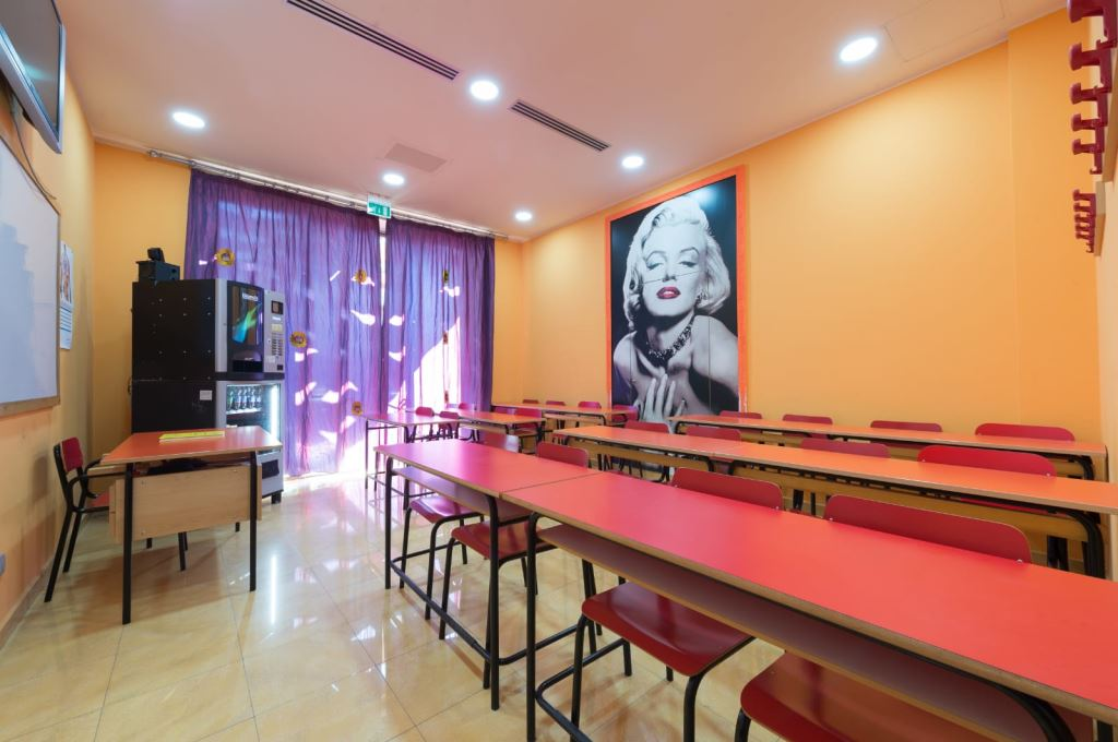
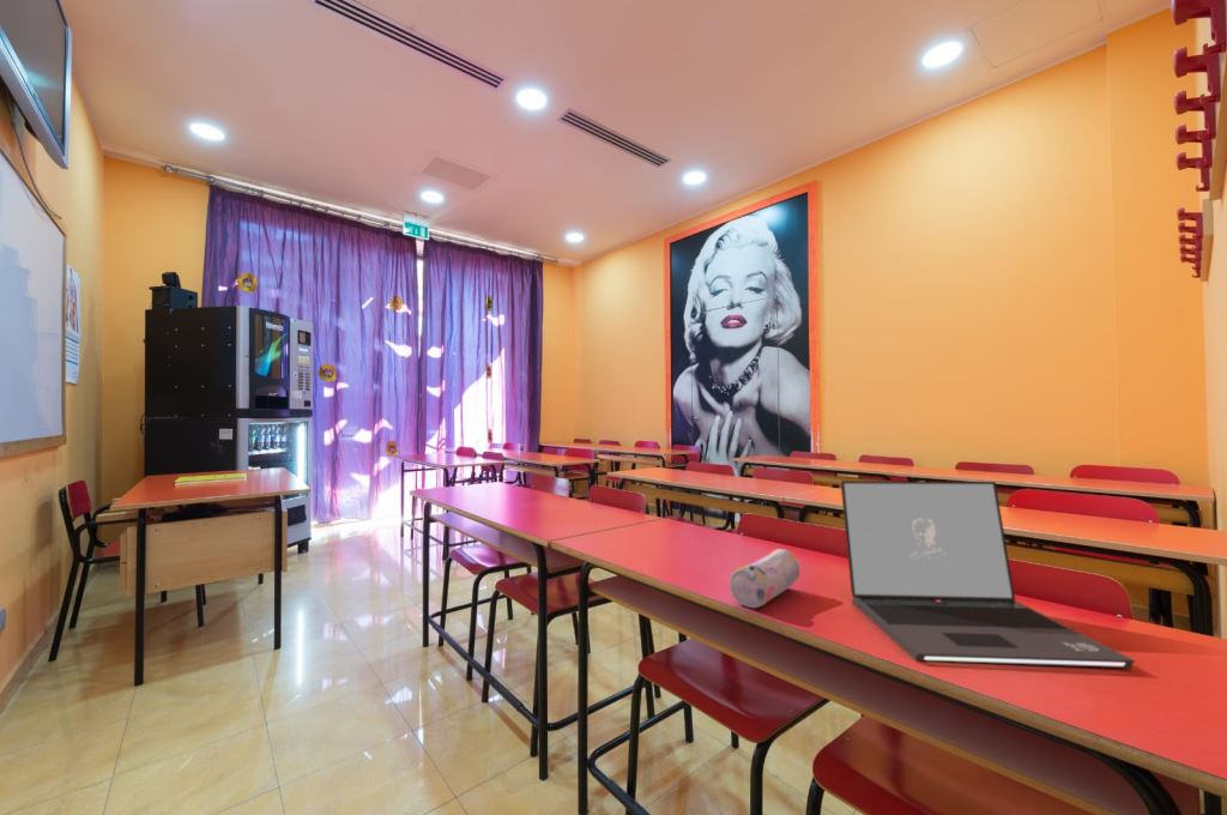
+ pencil case (766, 575)
+ laptop (961, 557)
